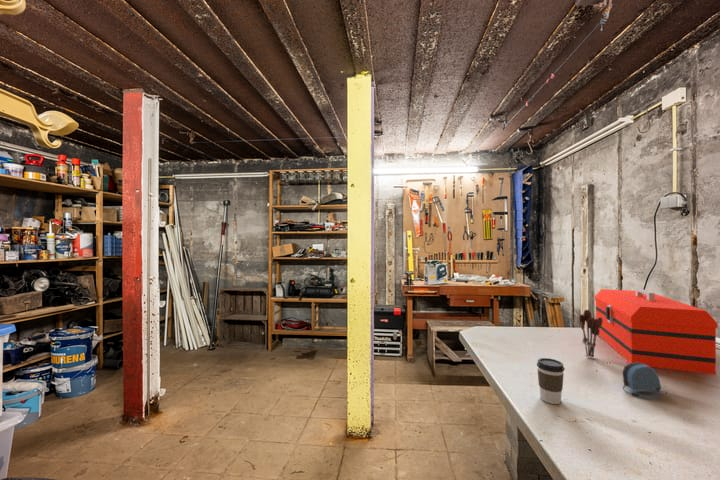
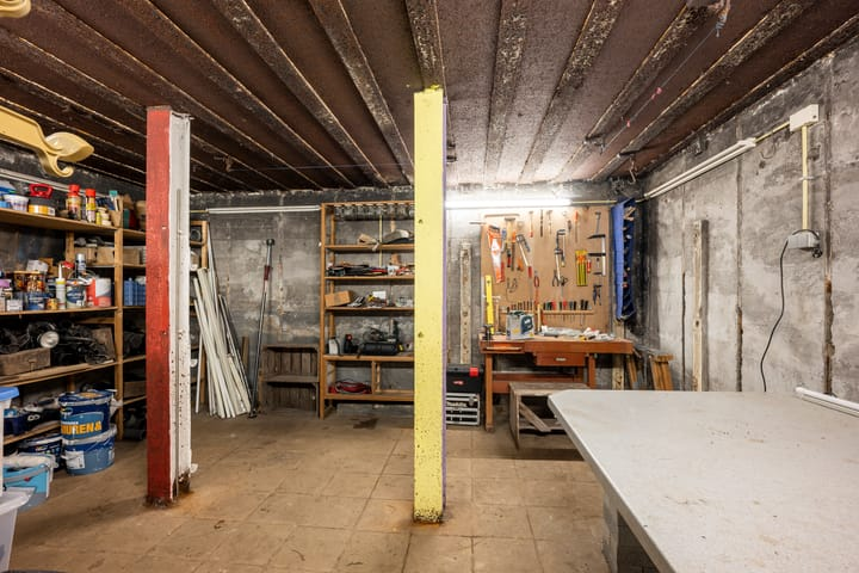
- coffee cup (550, 380)
- toolbox (644, 320)
- tape measure (644, 379)
- utensil holder (590, 334)
